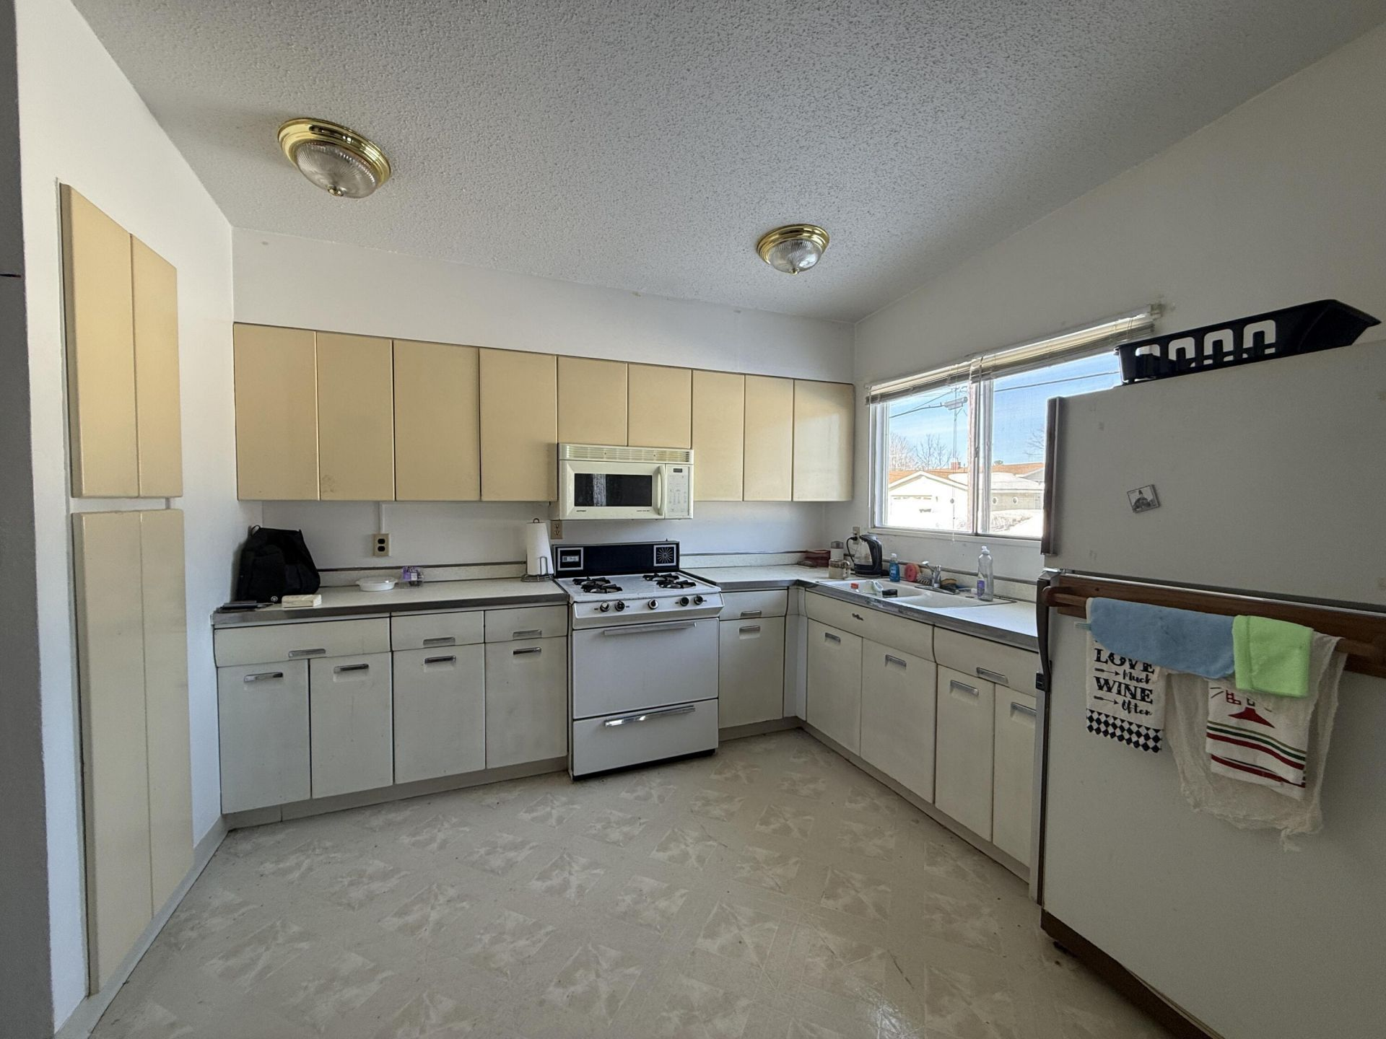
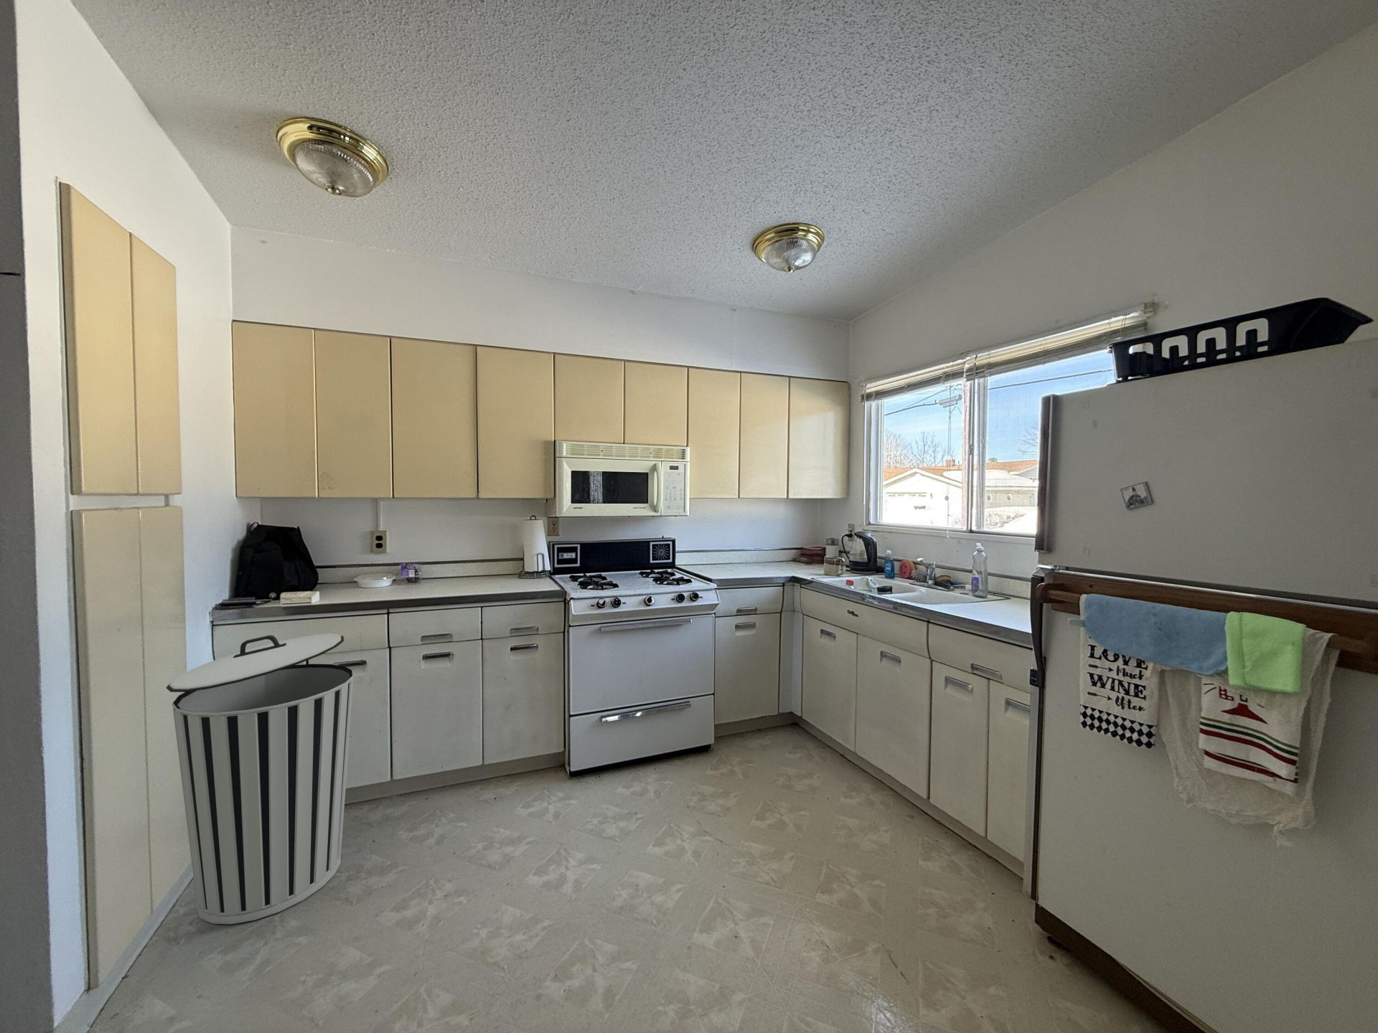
+ trash can (269, 758)
